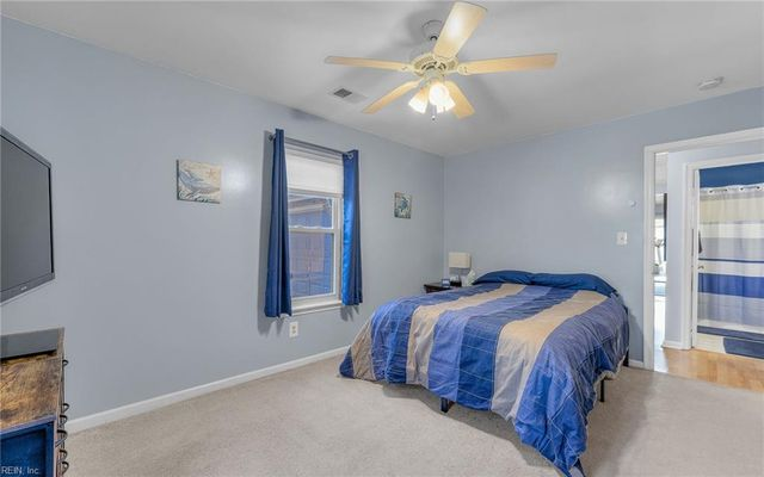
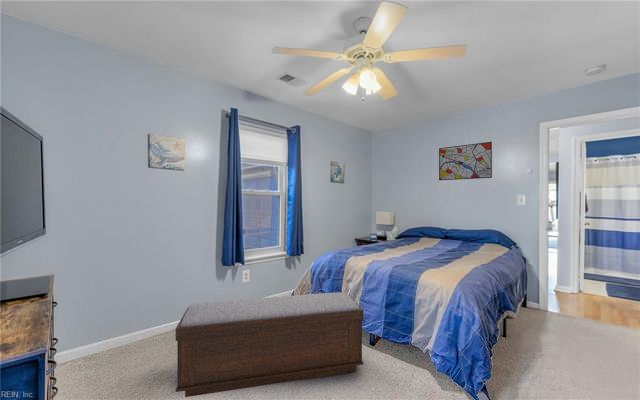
+ bench (274, 336)
+ wall art (463, 162)
